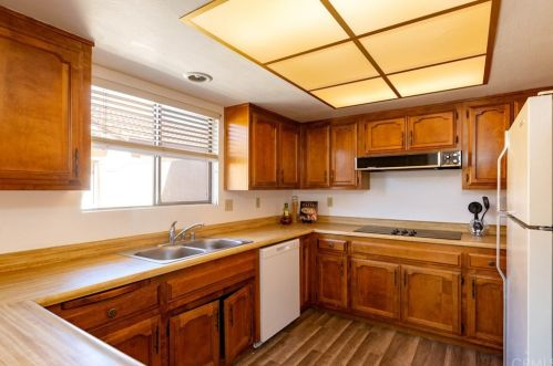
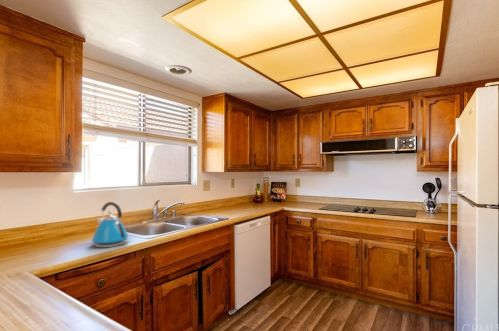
+ kettle (111, 222)
